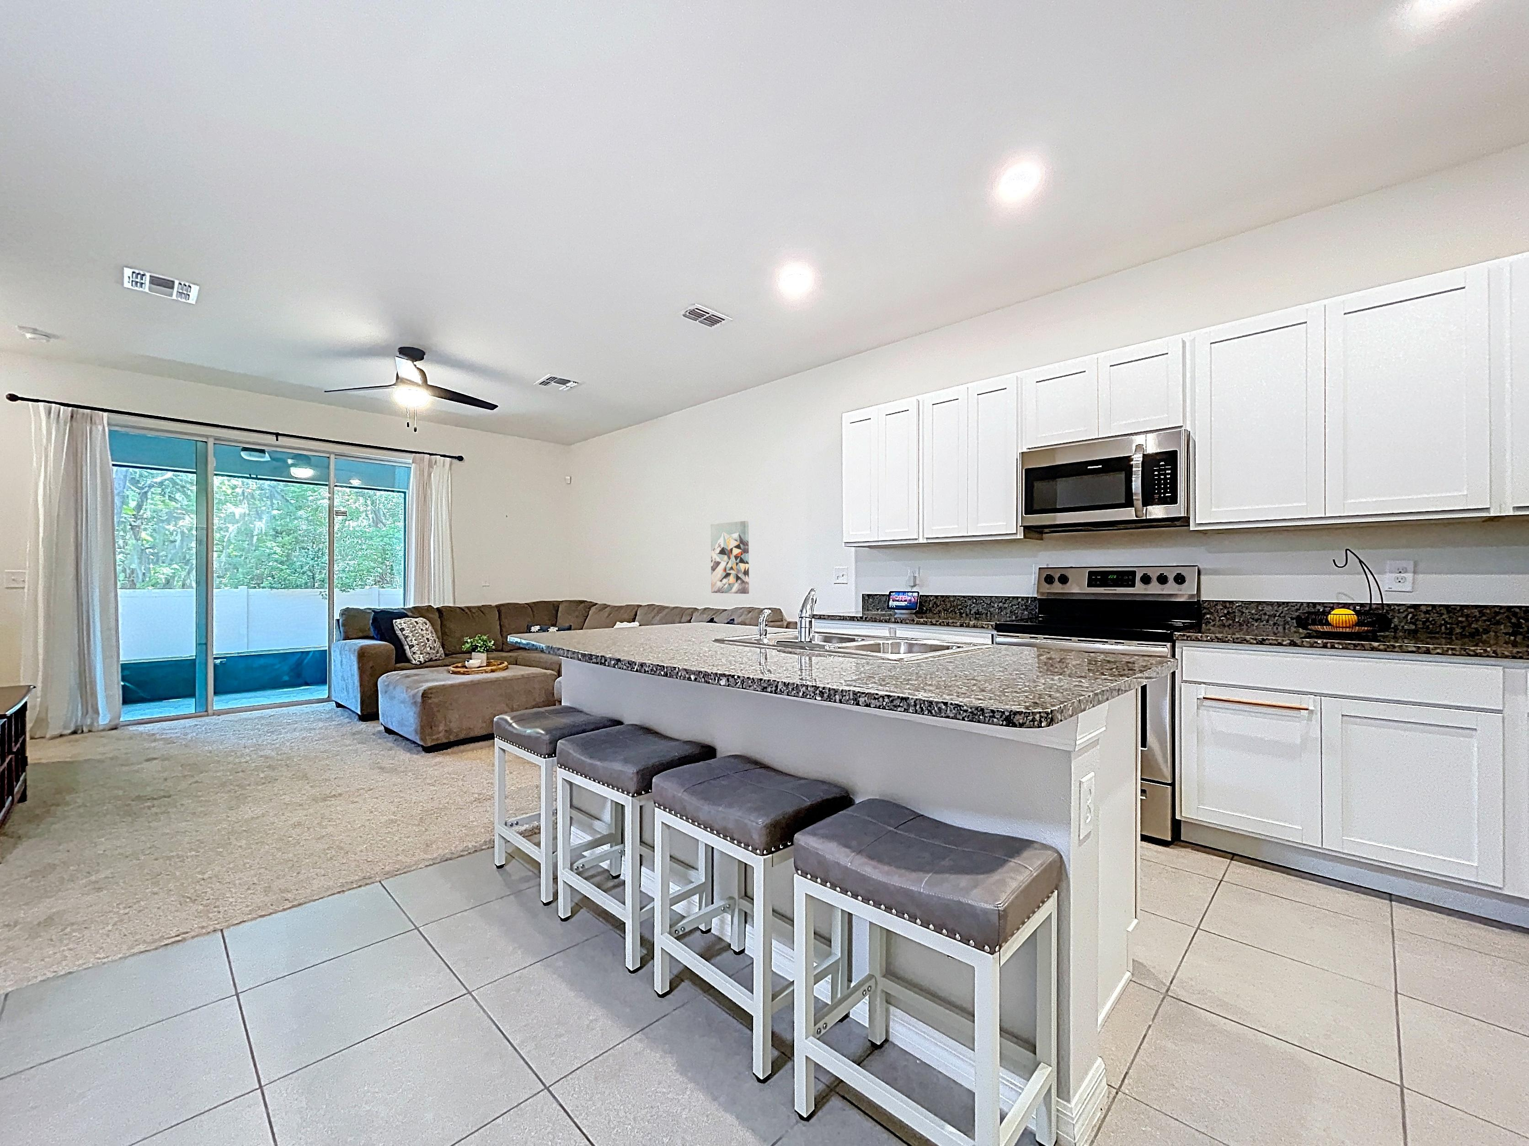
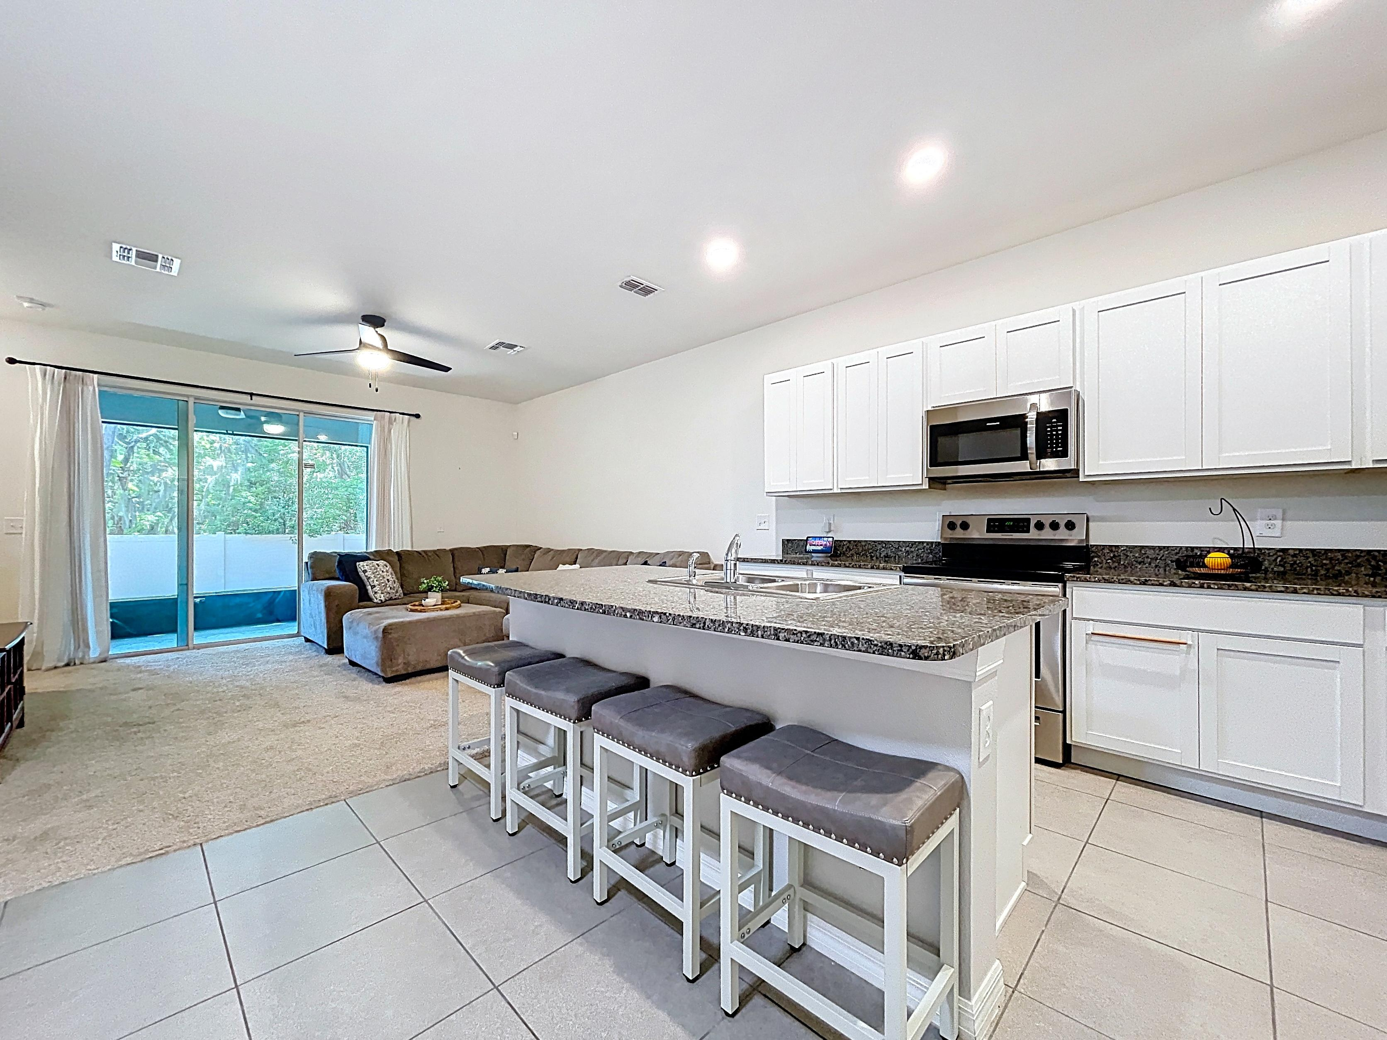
- wall art (730, 557)
